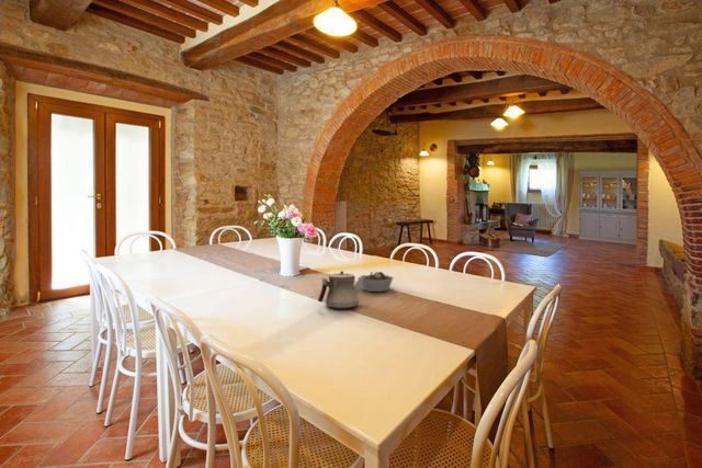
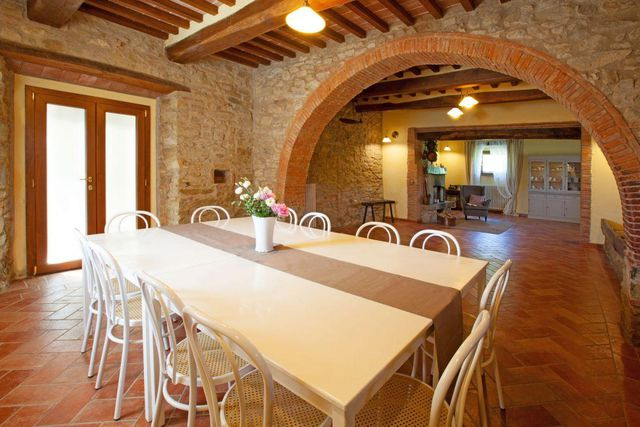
- bowl (375, 279)
- teapot (342, 288)
